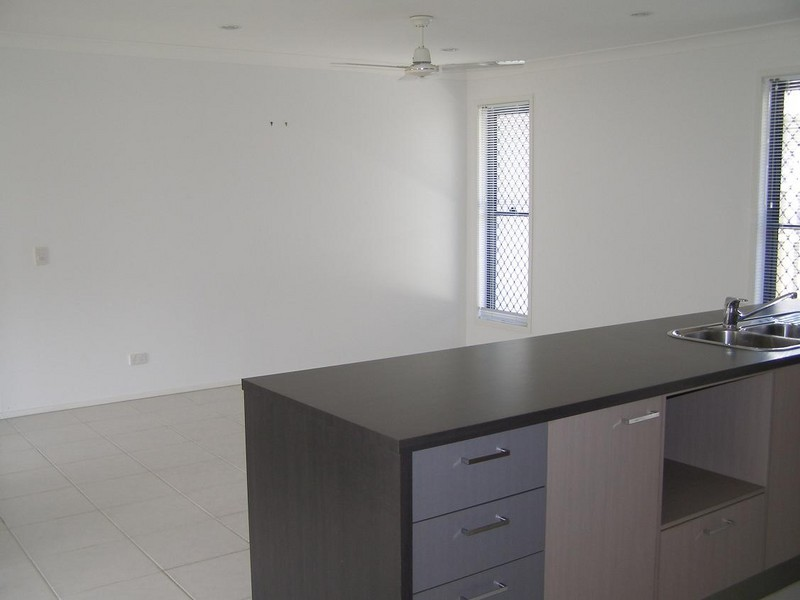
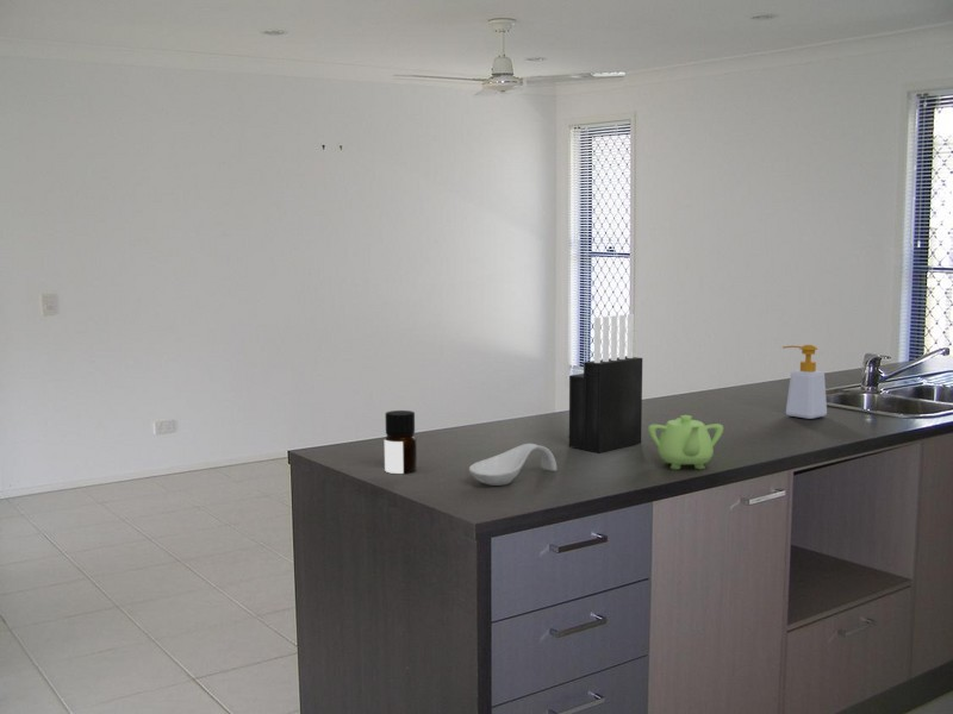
+ knife block (603, 380)
+ spoon rest (513, 463)
+ bottle (400, 440)
+ teapot (685, 440)
+ soap bottle (801, 380)
